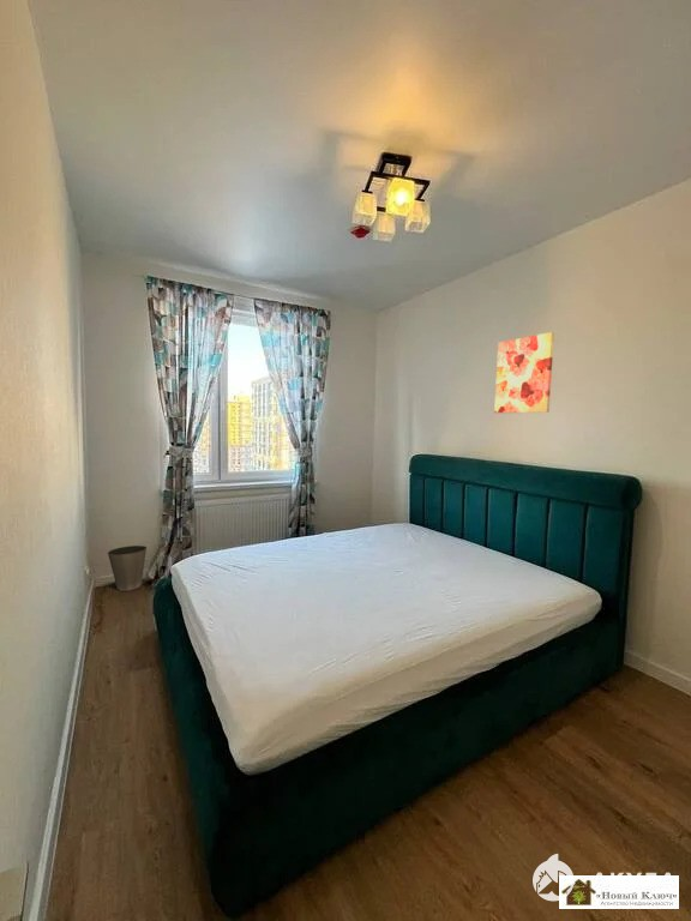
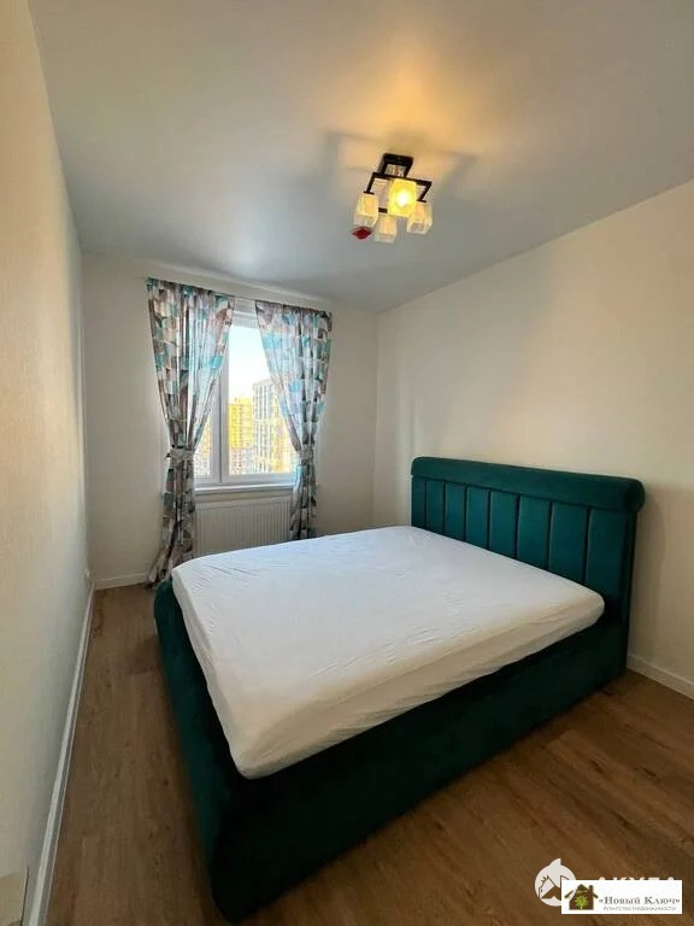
- wall art (522, 375)
- waste basket (127, 567)
